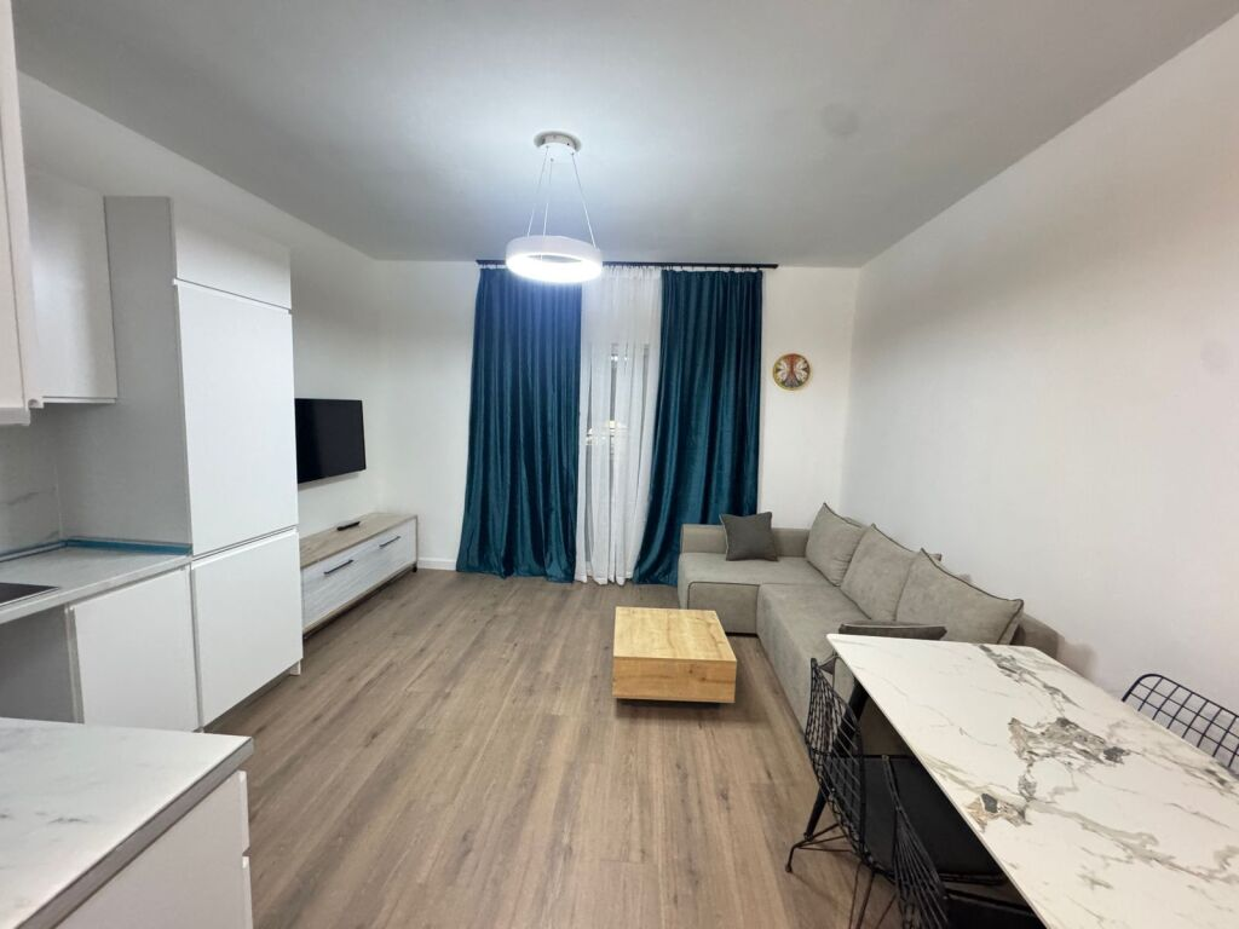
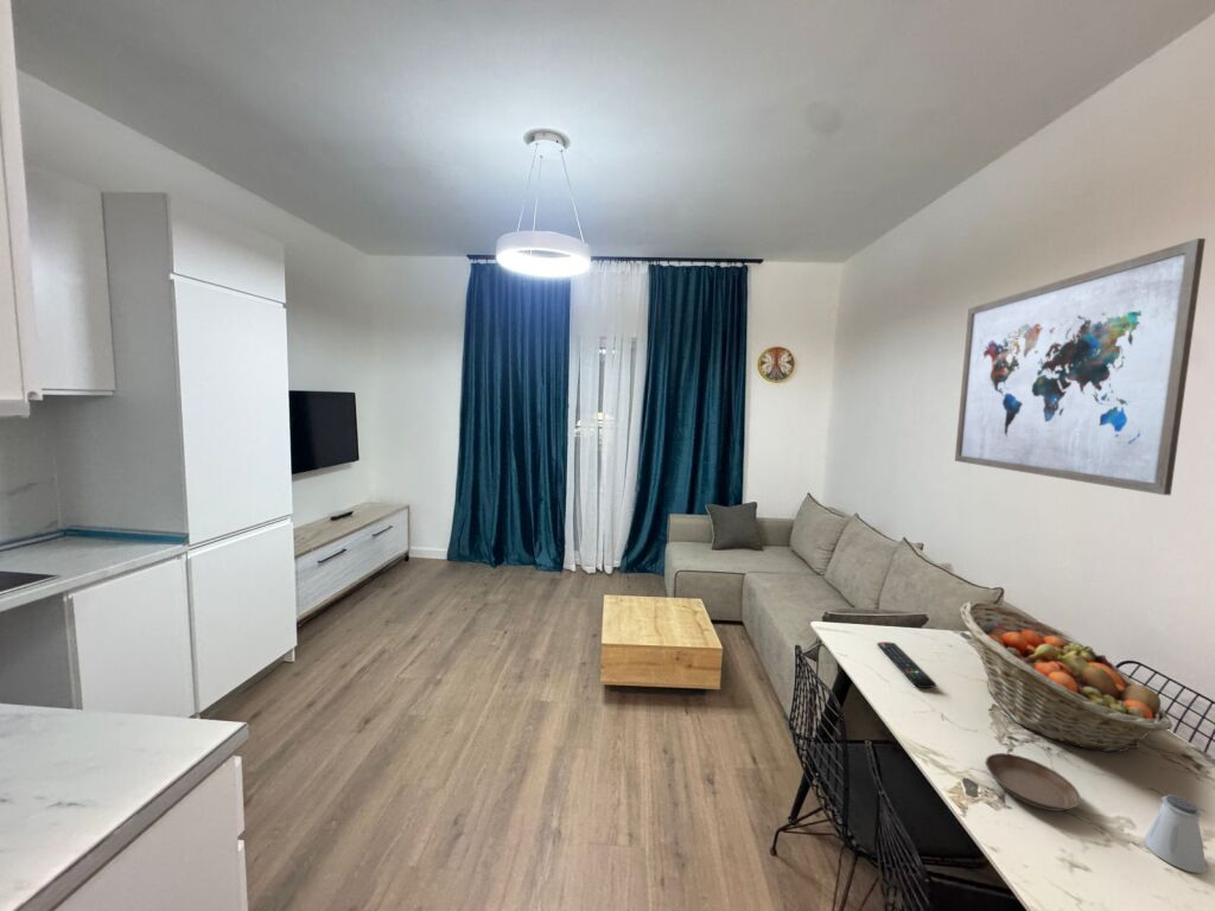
+ wall art (1045, 380)
+ saucer (1030, 783)
+ saltshaker (1177, 828)
+ remote control (903, 662)
+ fruit basket (1050, 668)
